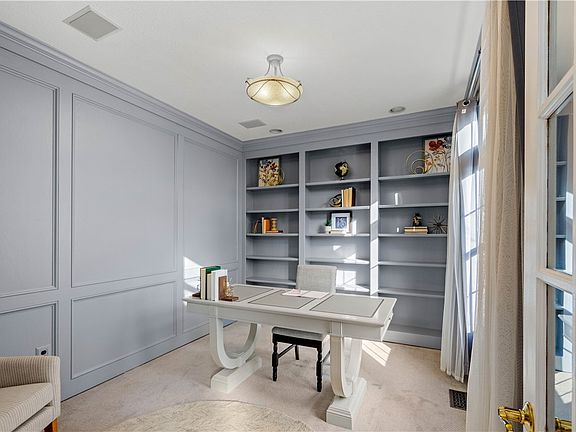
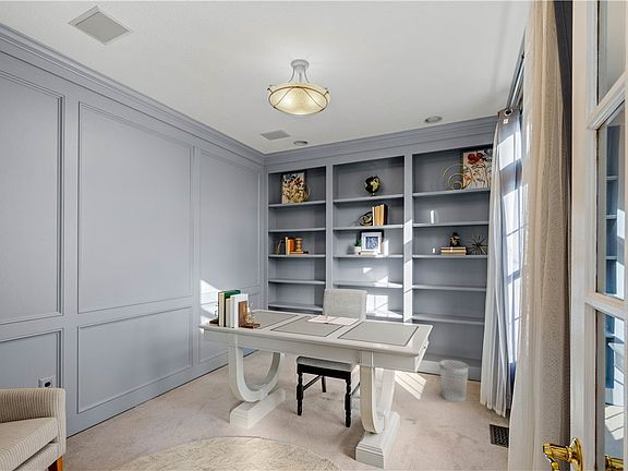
+ wastebasket (452, 381)
